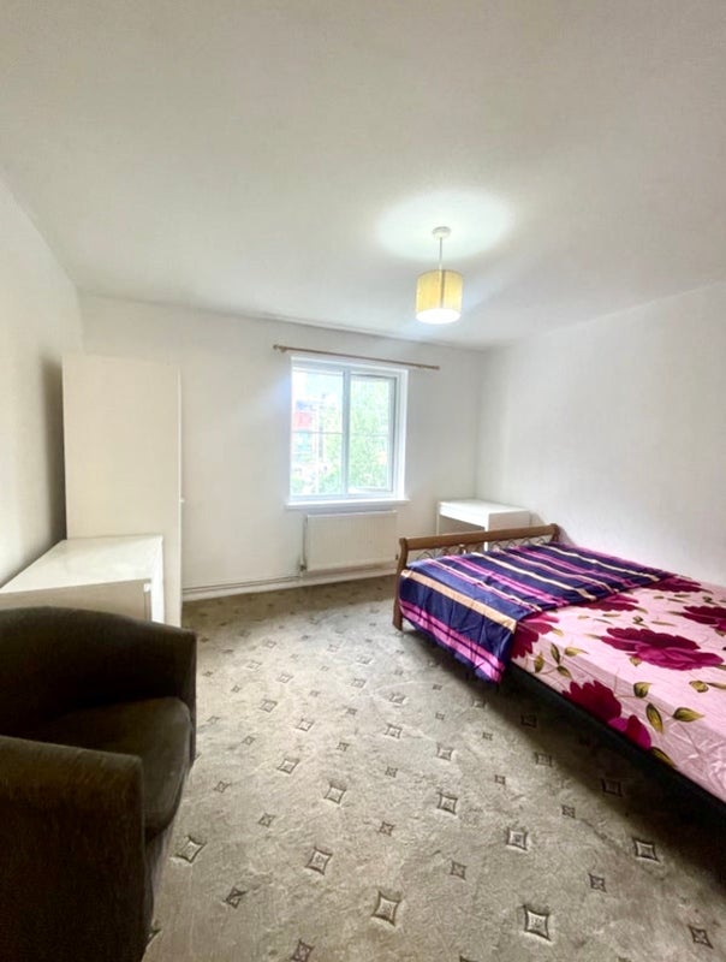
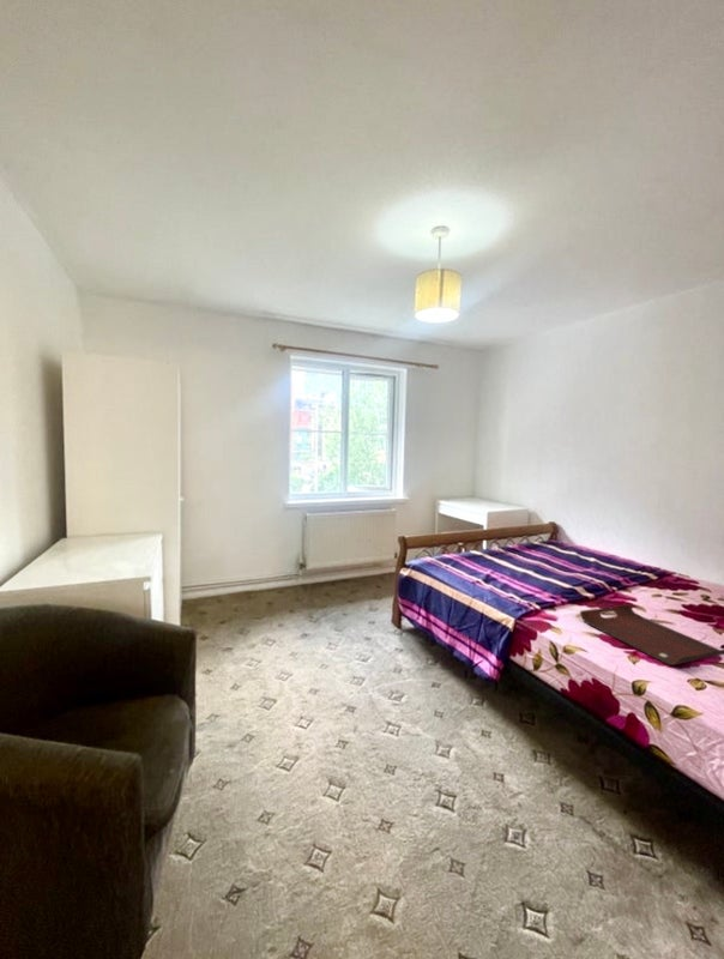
+ serving tray (650, 632)
